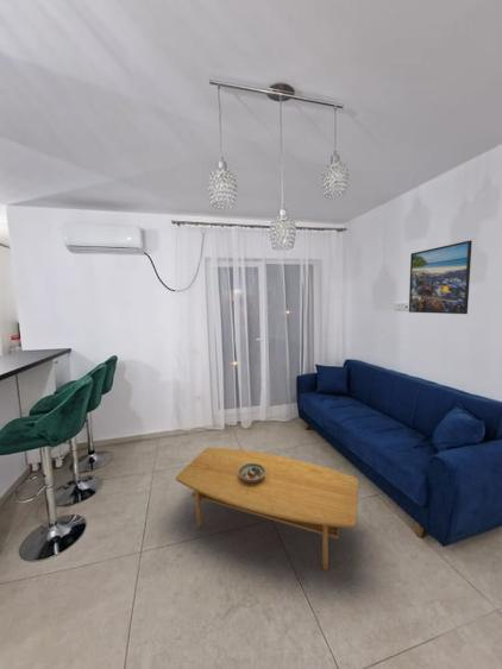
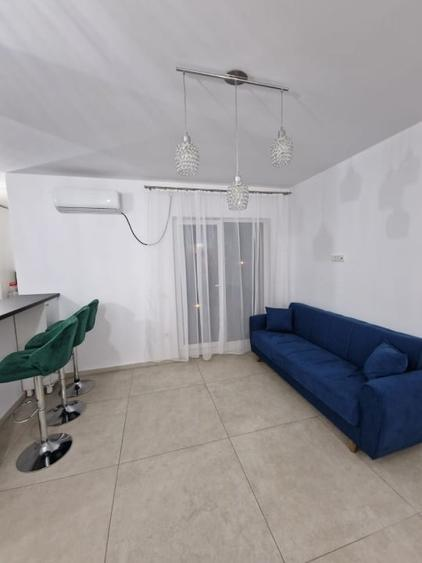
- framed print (435, 280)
- decorative bowl (251, 473)
- coffee table (264, 500)
